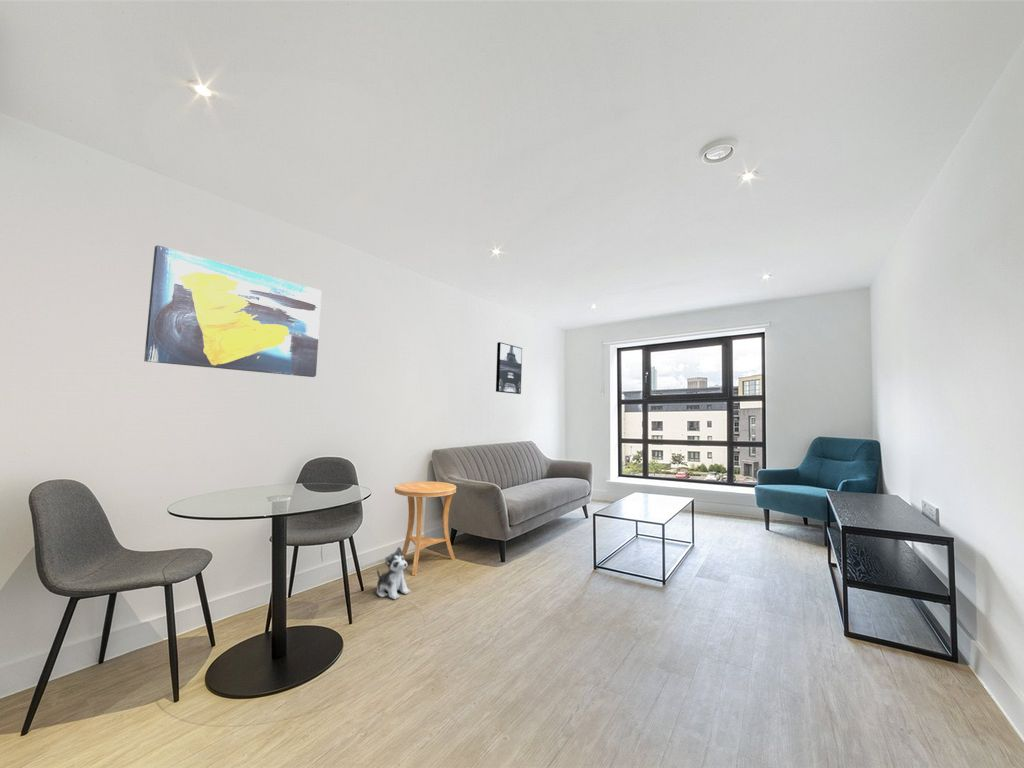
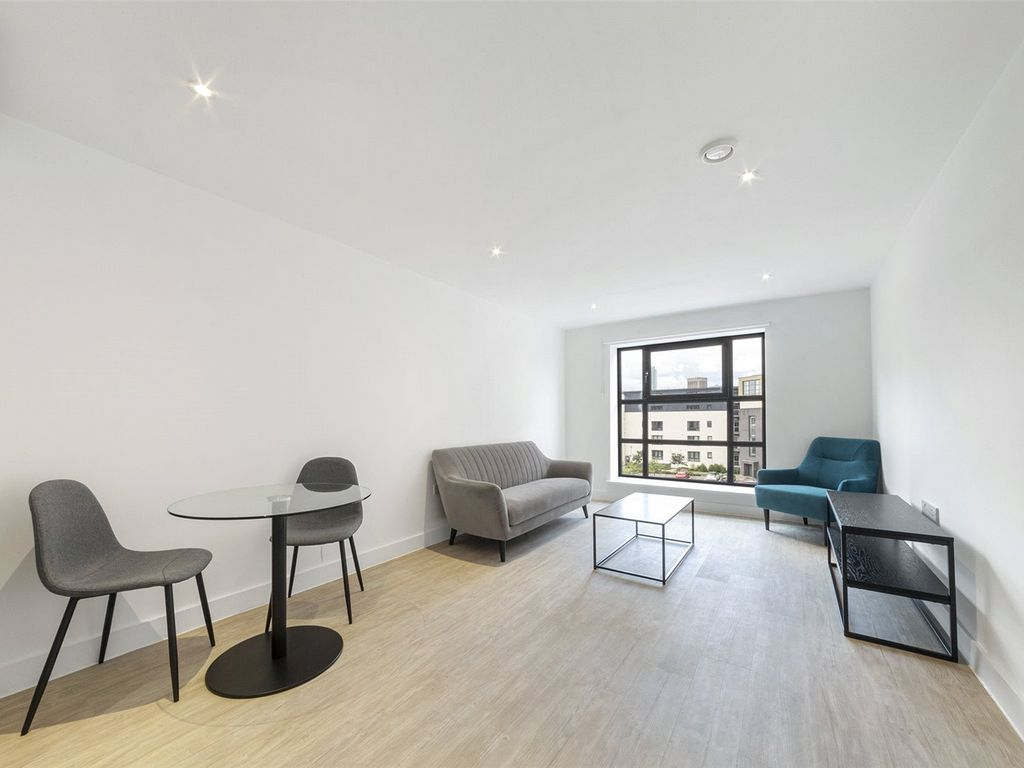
- wall art (509, 369)
- side table (421, 524)
- wall art (246, 320)
- plush toy (391, 568)
